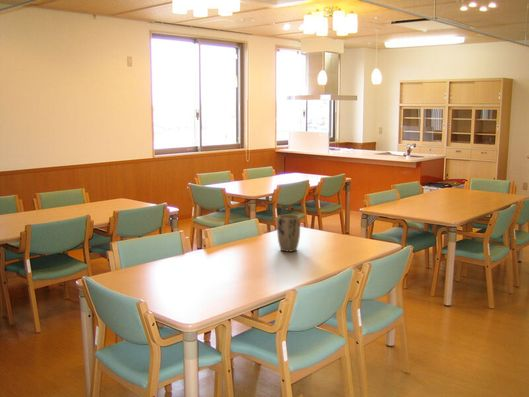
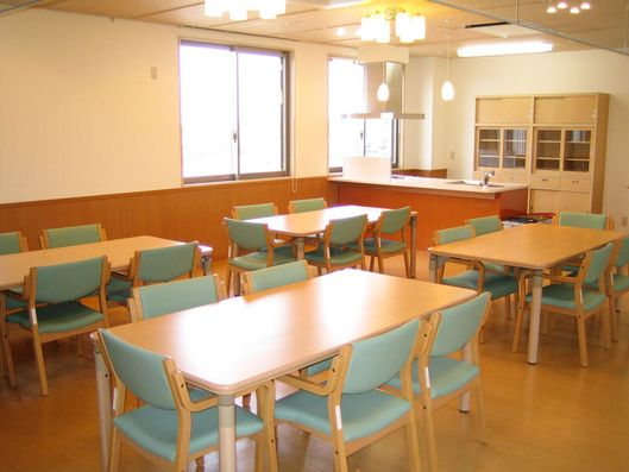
- plant pot (288, 233)
